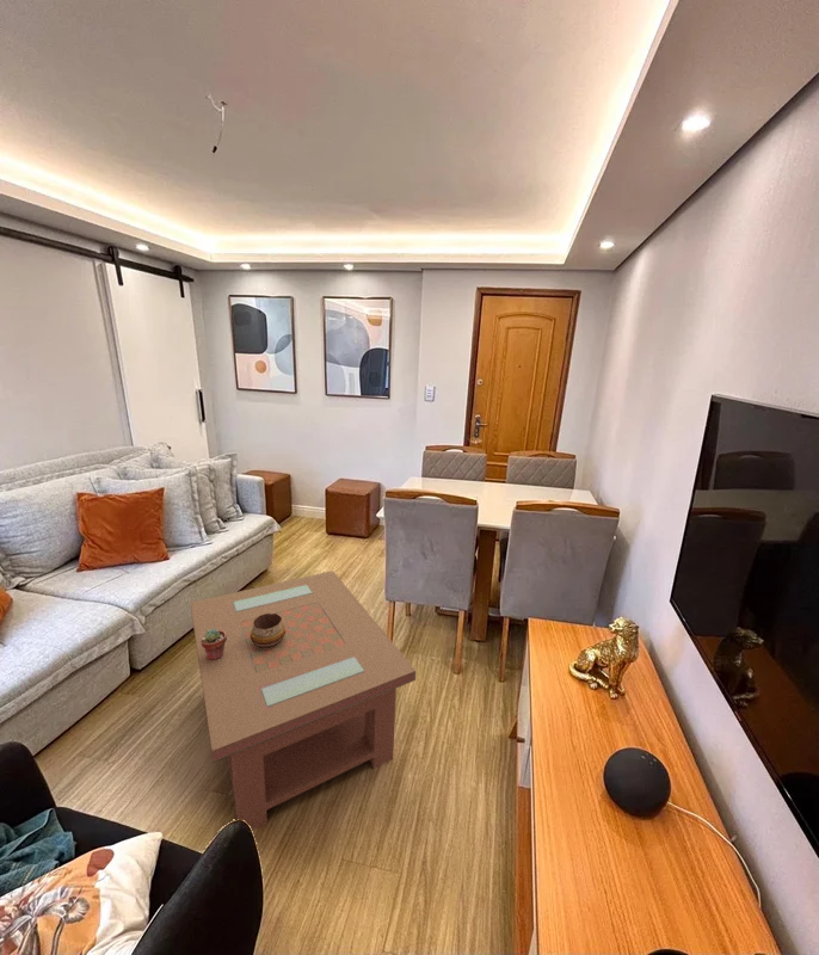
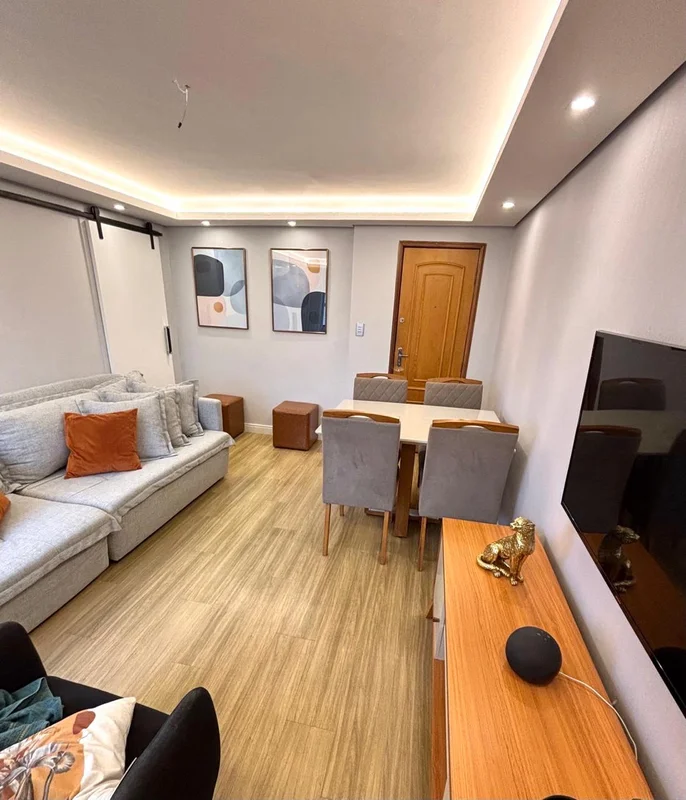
- coffee table (292, 676)
- decorative bowl (267, 629)
- potted succulent (214, 641)
